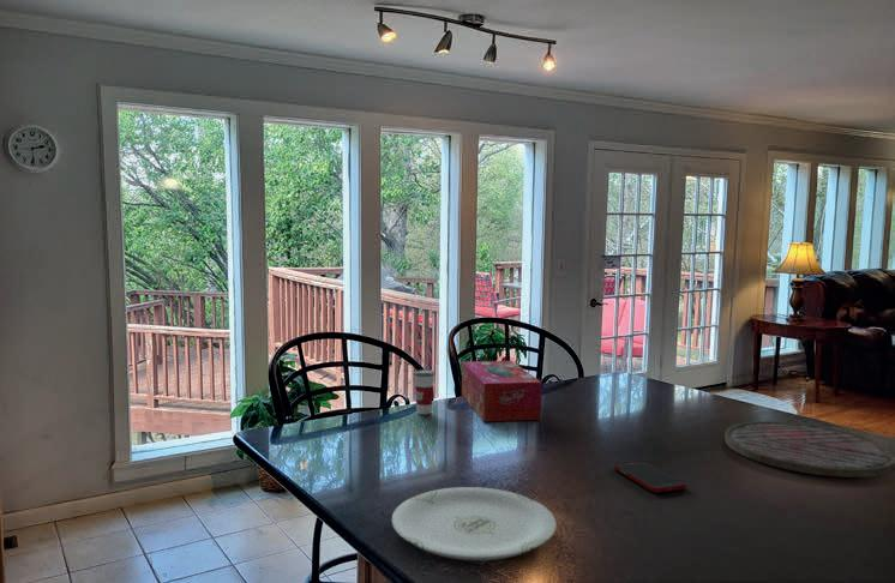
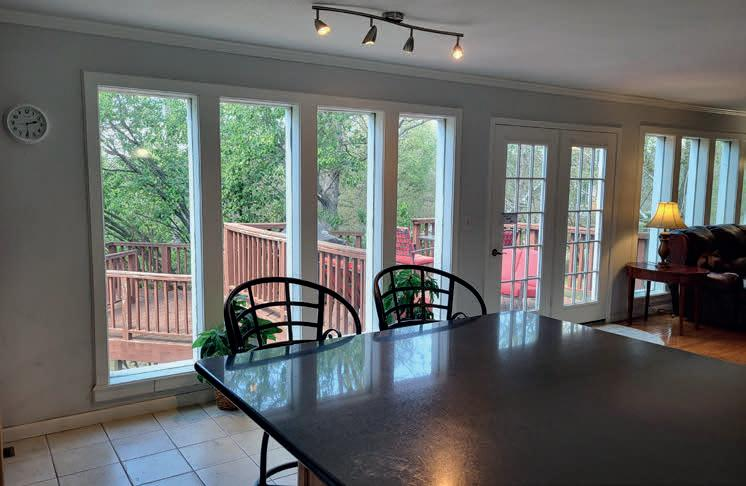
- plate (473, 524)
- cell phone (648, 475)
- tissue box (498, 389)
- cutting board (806, 446)
- cup (424, 385)
